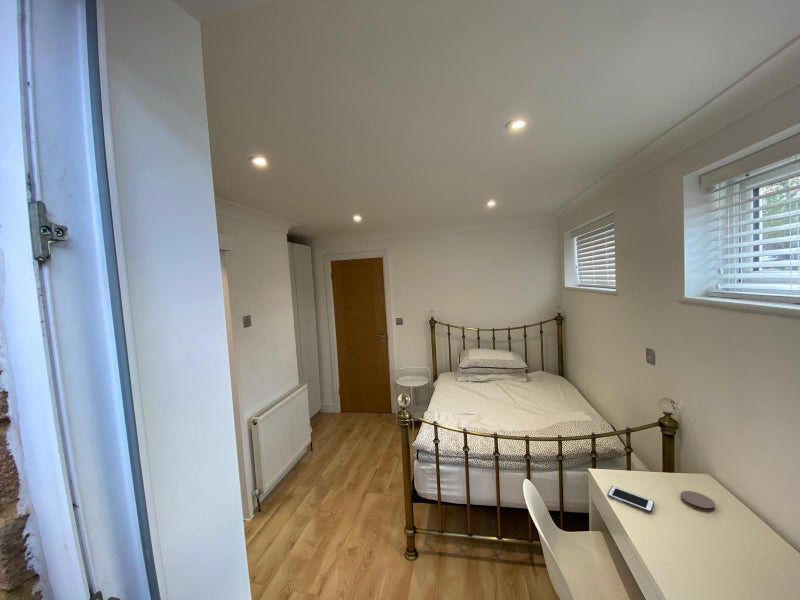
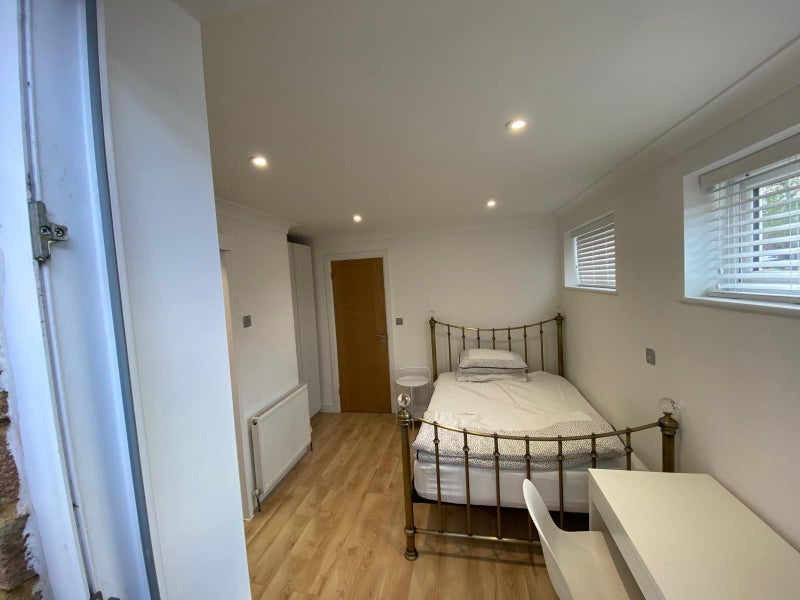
- coaster (697, 500)
- cell phone (630, 498)
